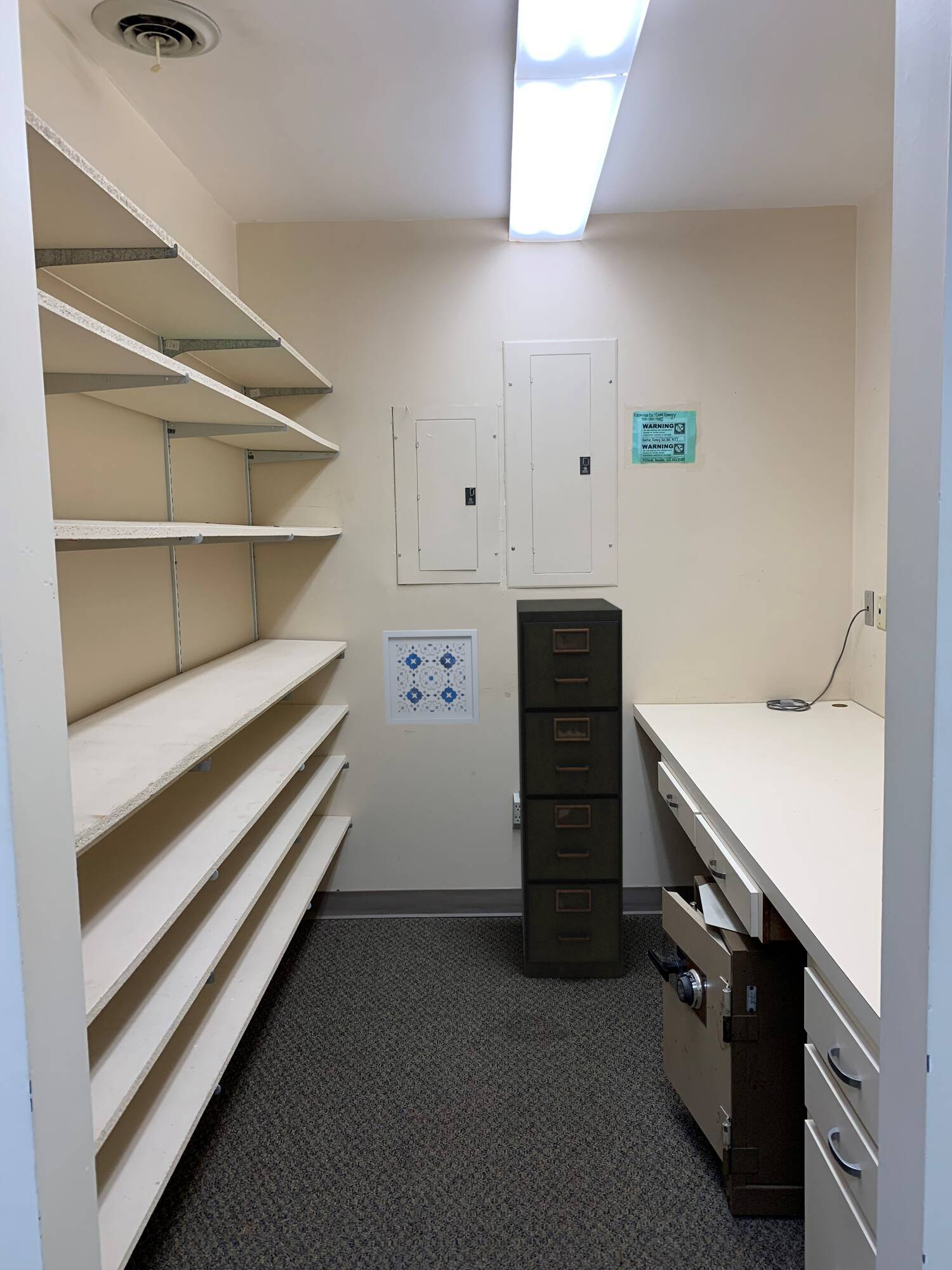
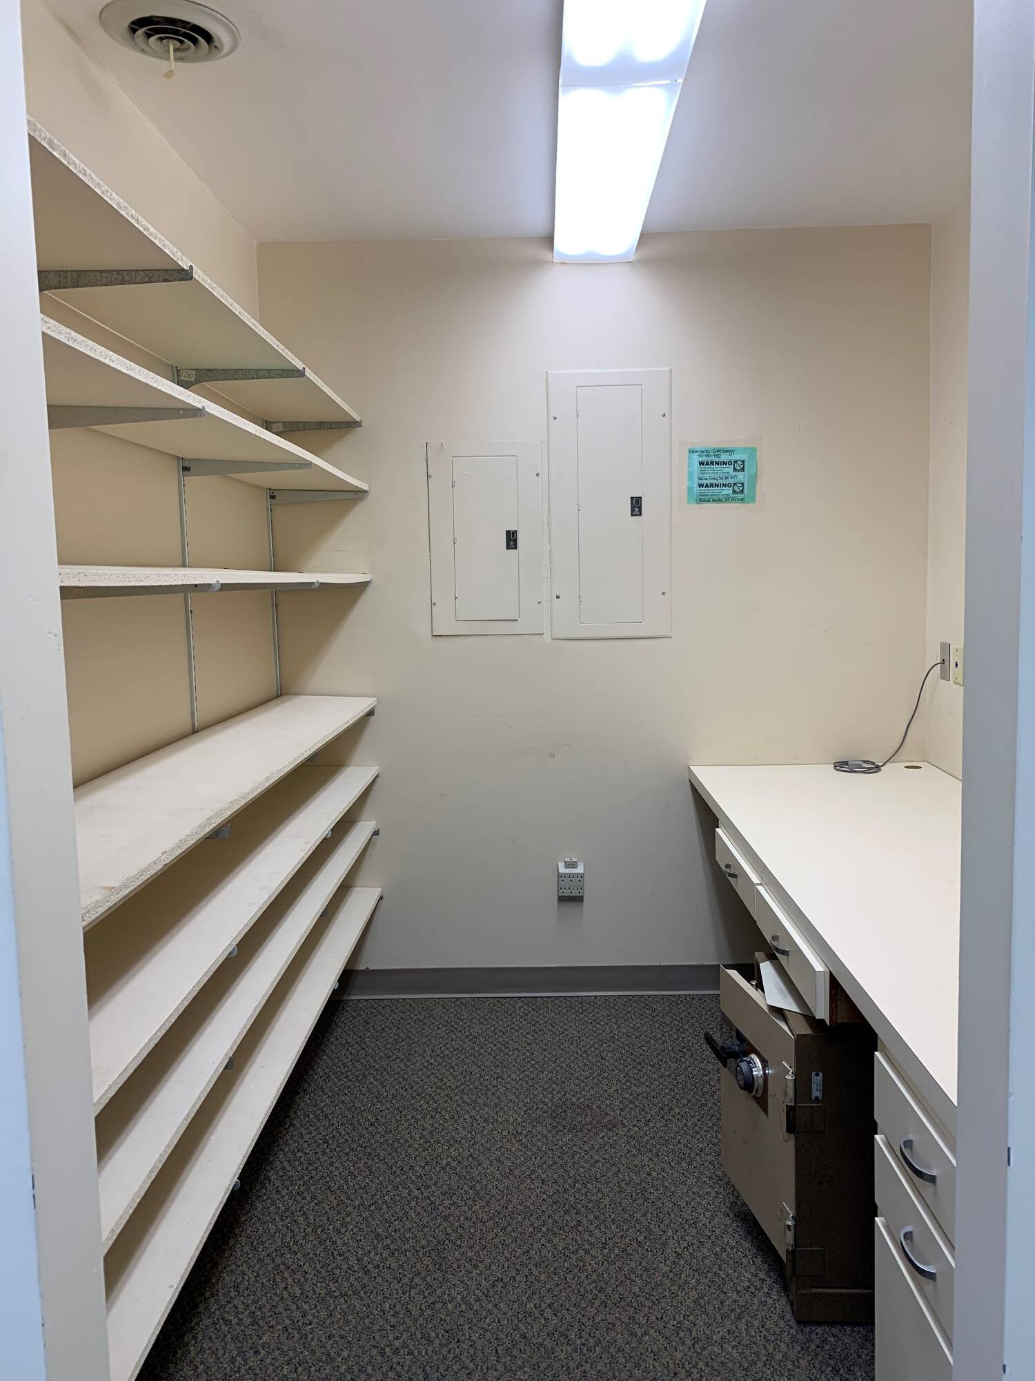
- filing cabinet (566, 777)
- wall art (431, 677)
